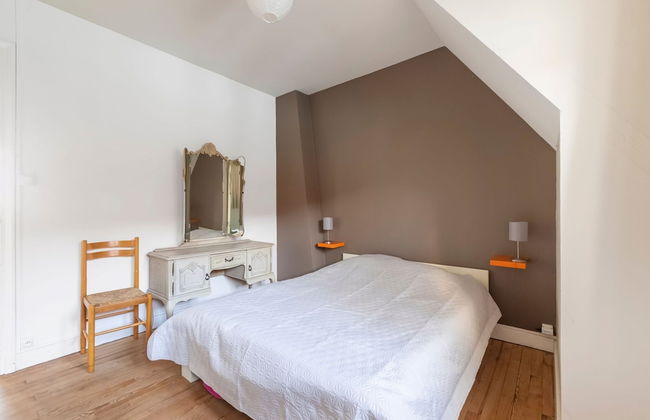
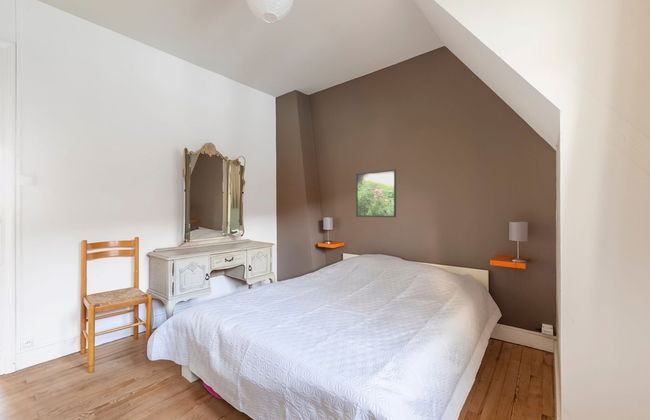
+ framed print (375, 194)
